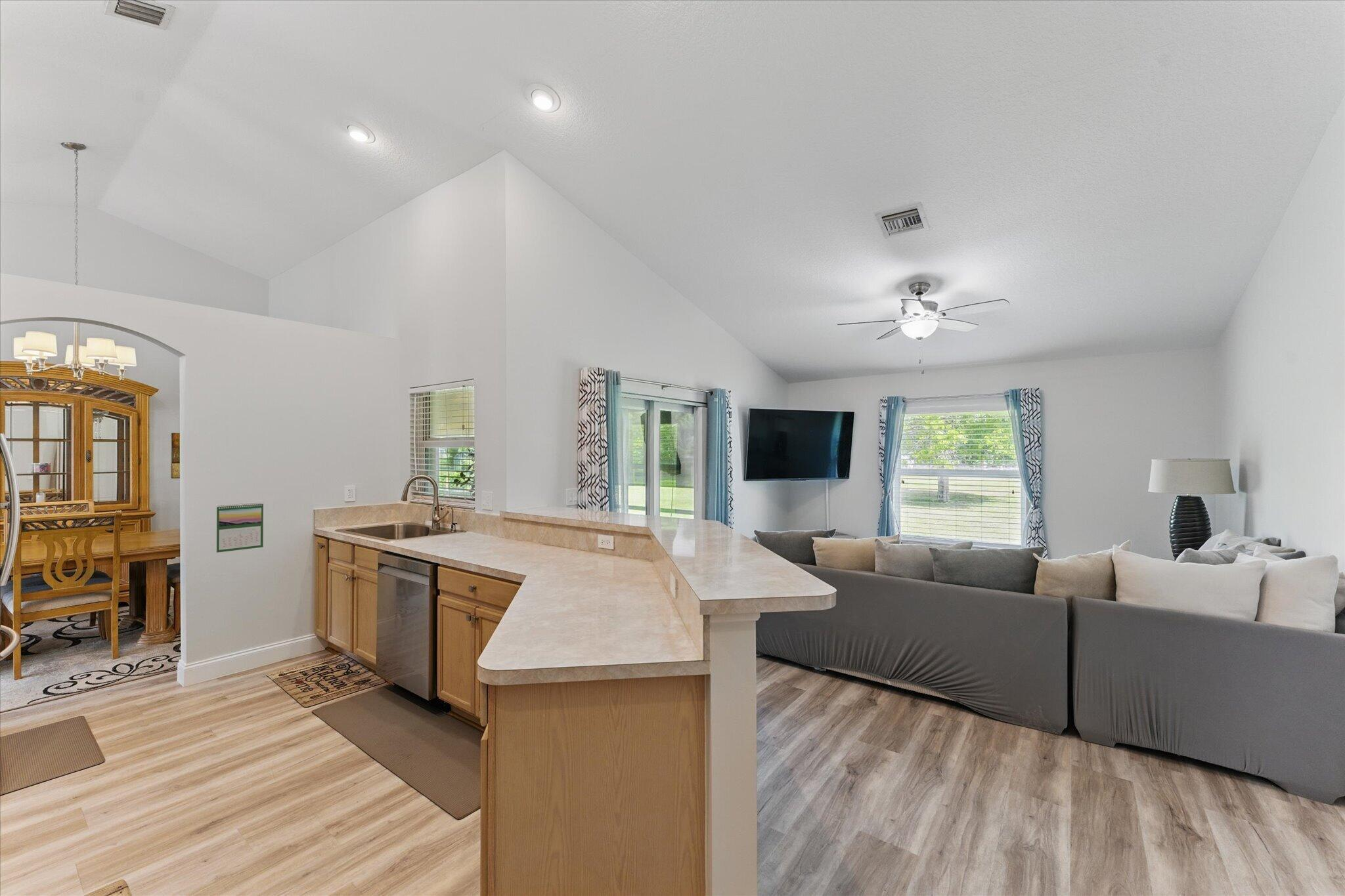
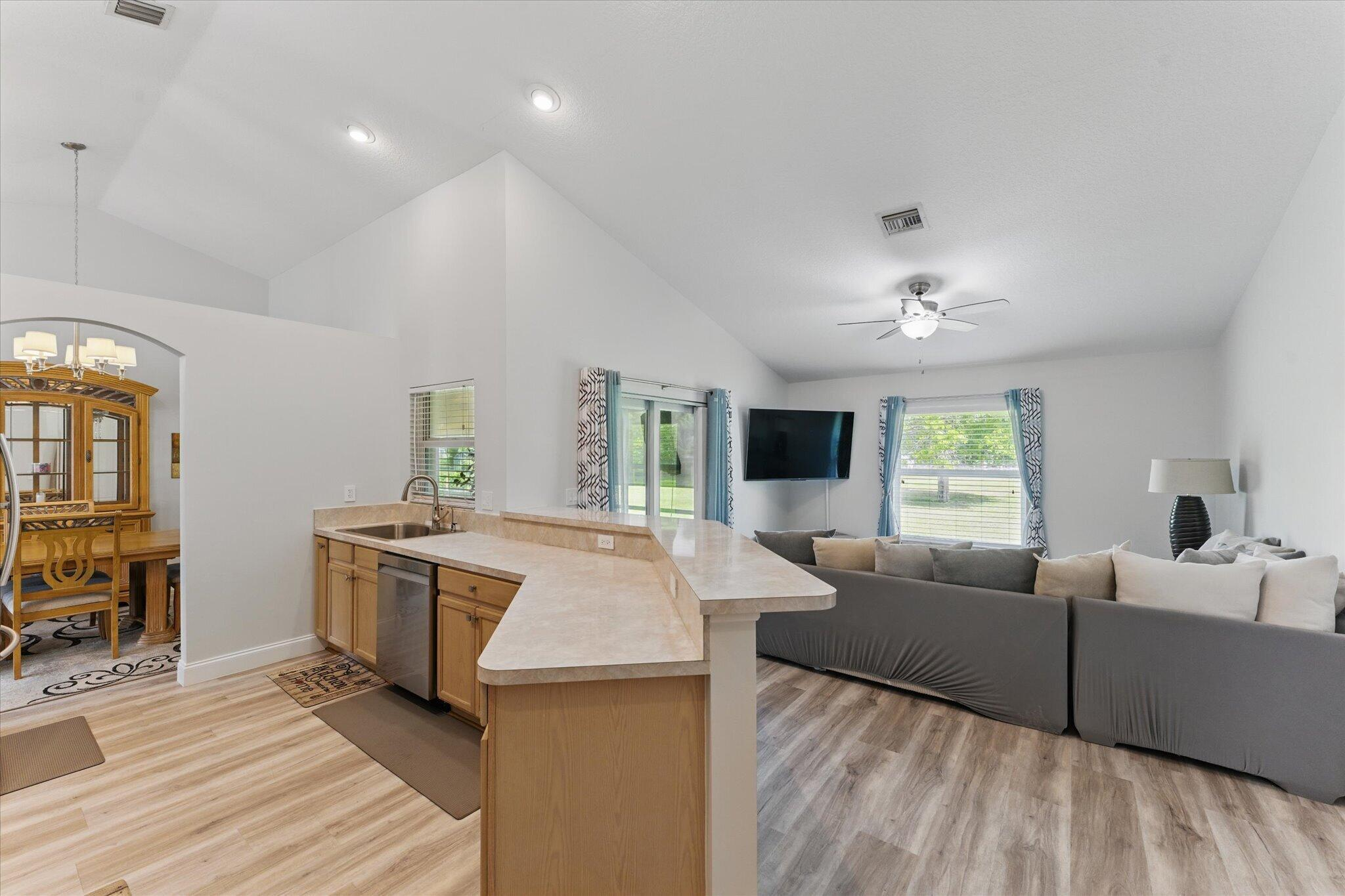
- calendar (240, 526)
